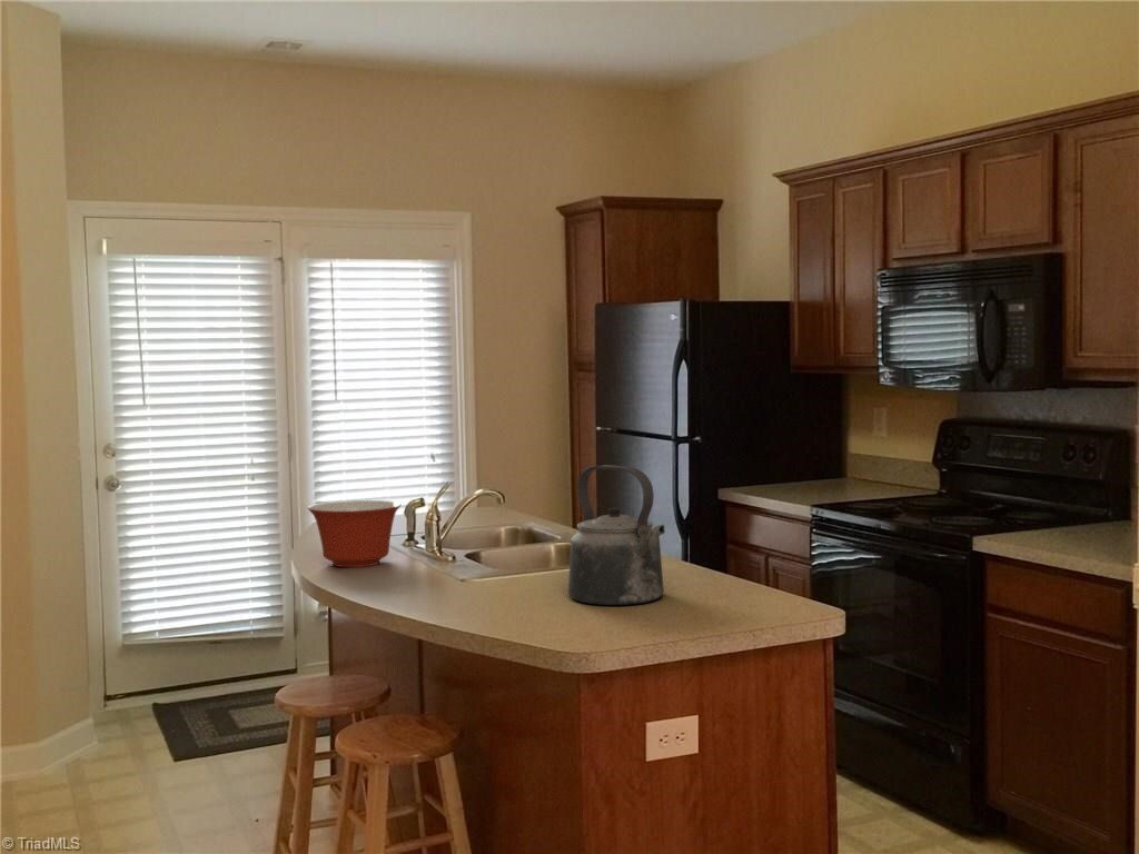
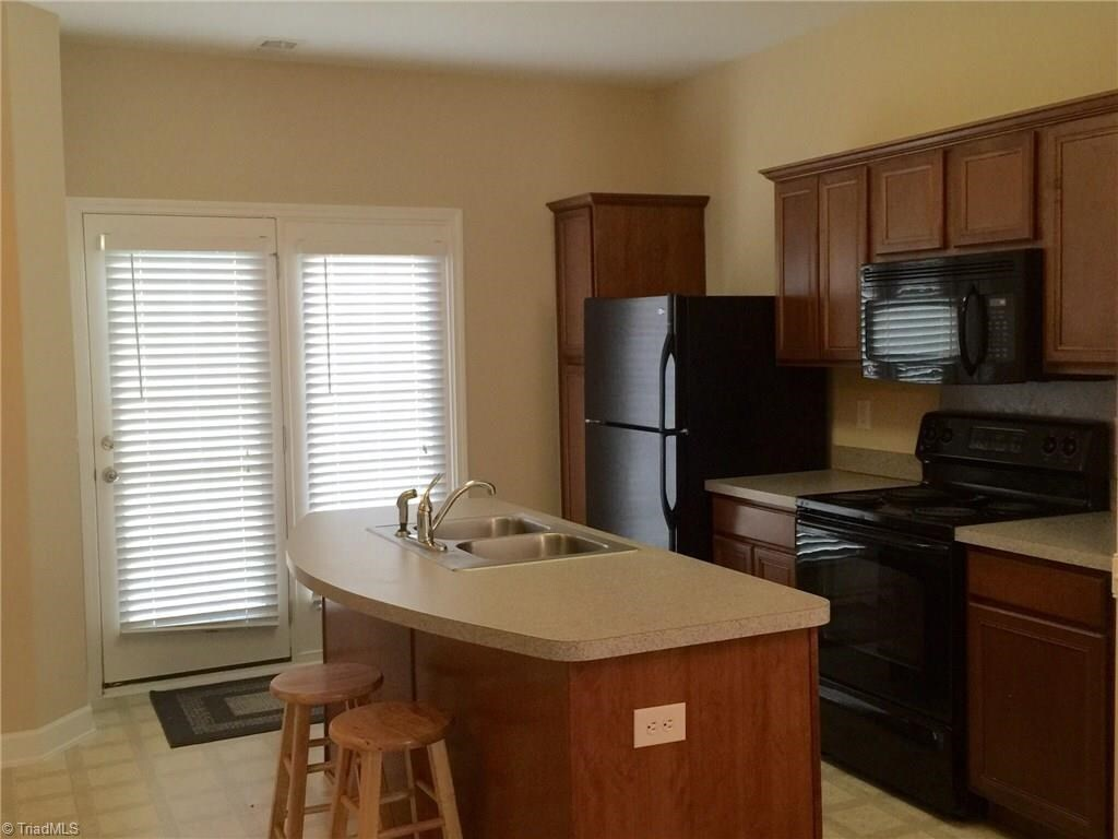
- kettle (621, 532)
- mixing bowl (355, 534)
